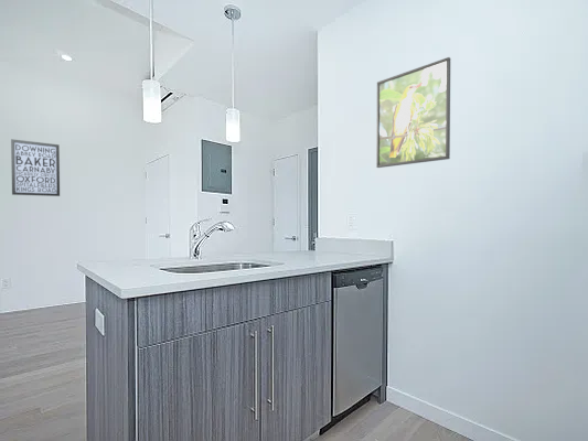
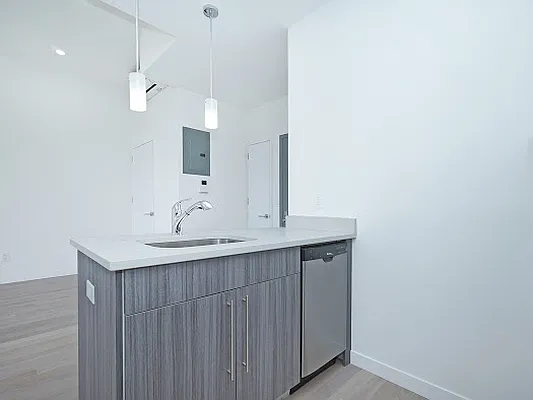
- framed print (410, 117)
- wall art (36, 169)
